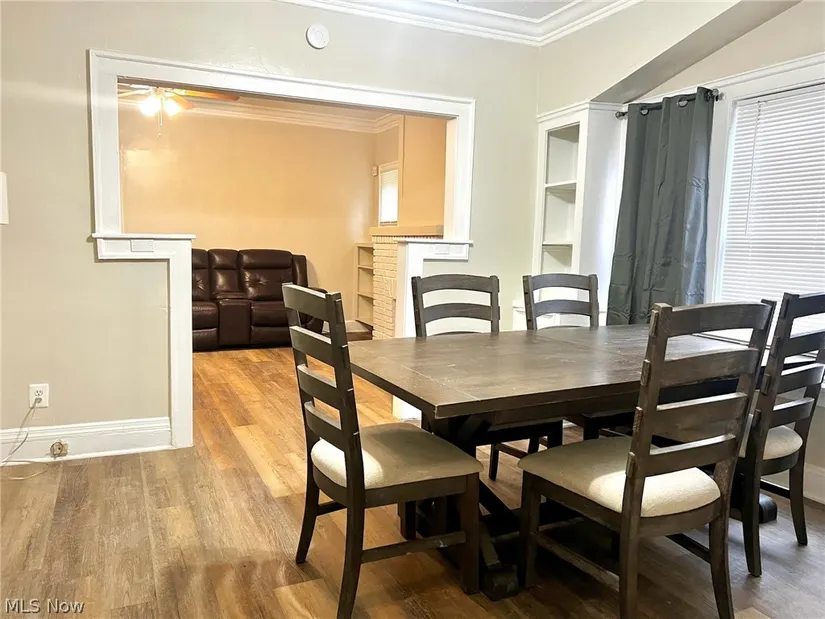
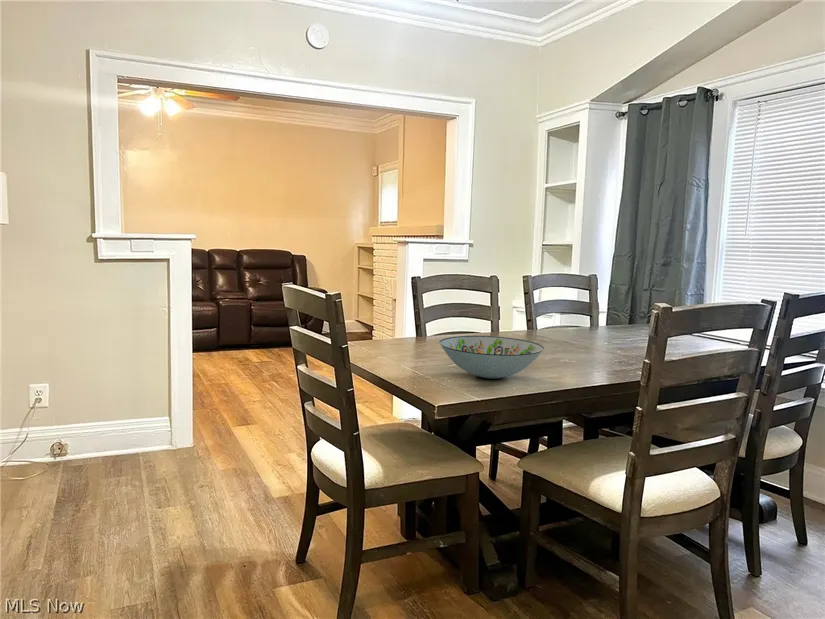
+ decorative bowl (490, 360)
